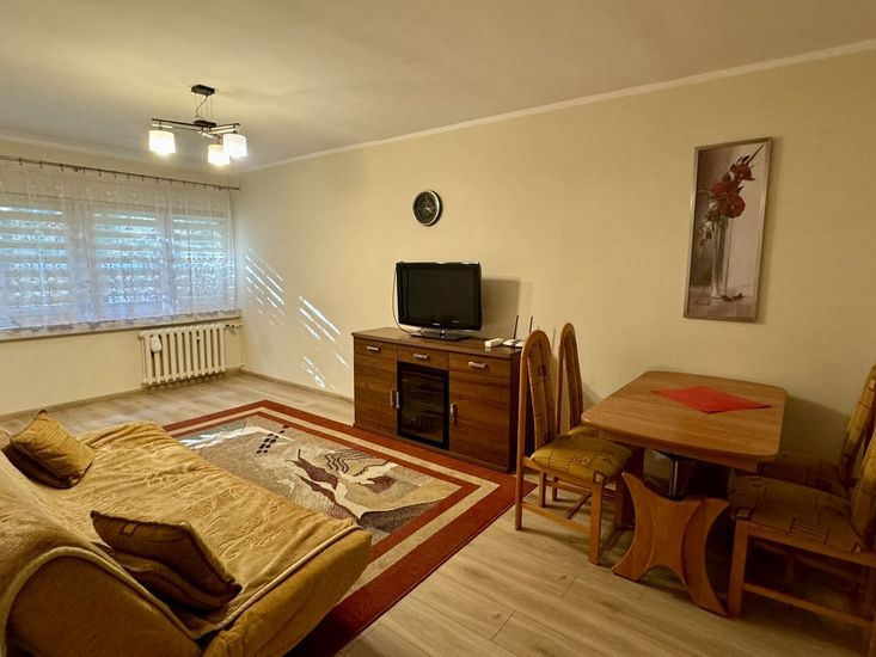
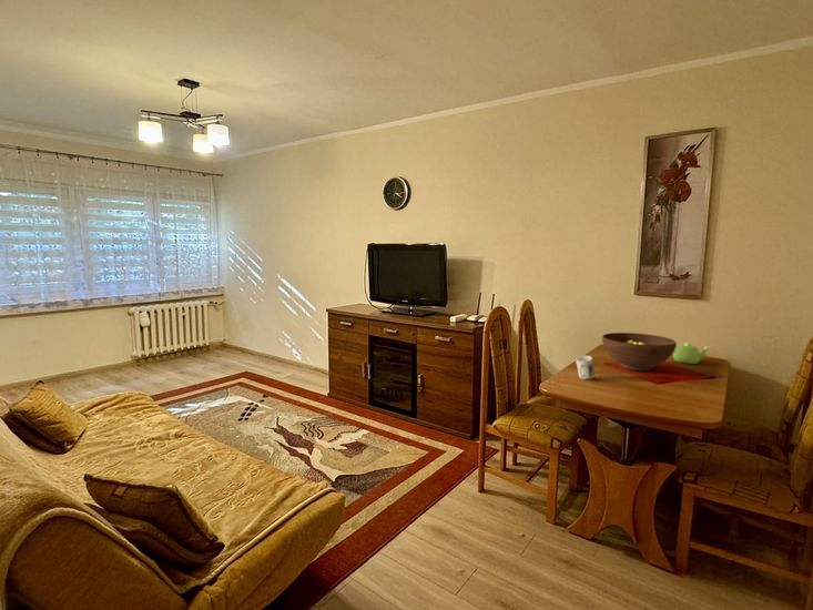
+ teapot (689, 352)
+ mug (586, 367)
+ fruit bowl (637, 353)
